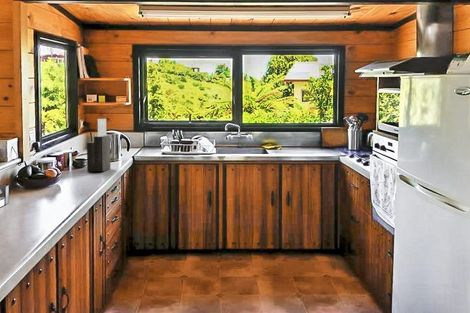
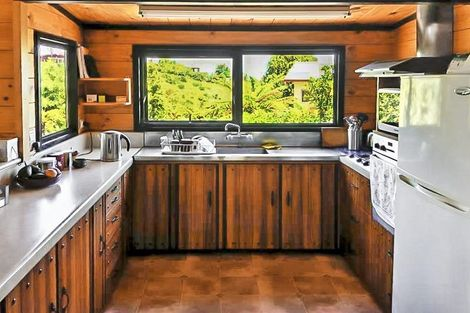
- knife block (97, 144)
